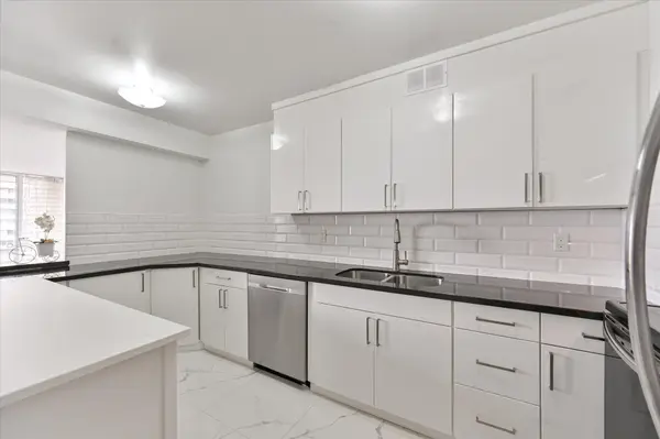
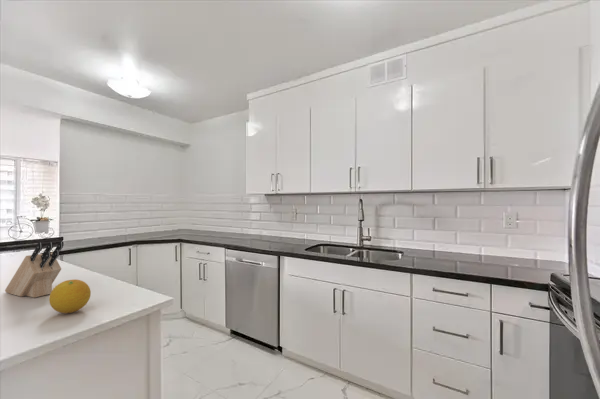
+ knife block (35, 266)
+ fruit (70, 295)
